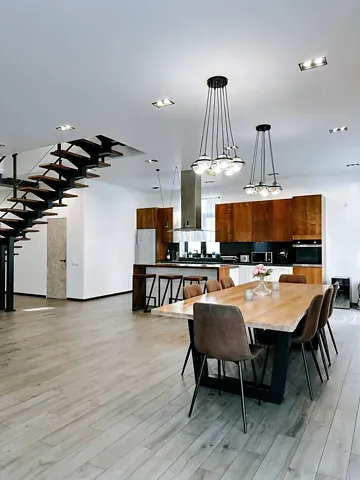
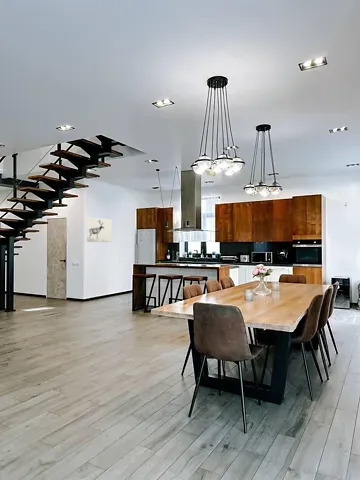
+ wall art (99, 230)
